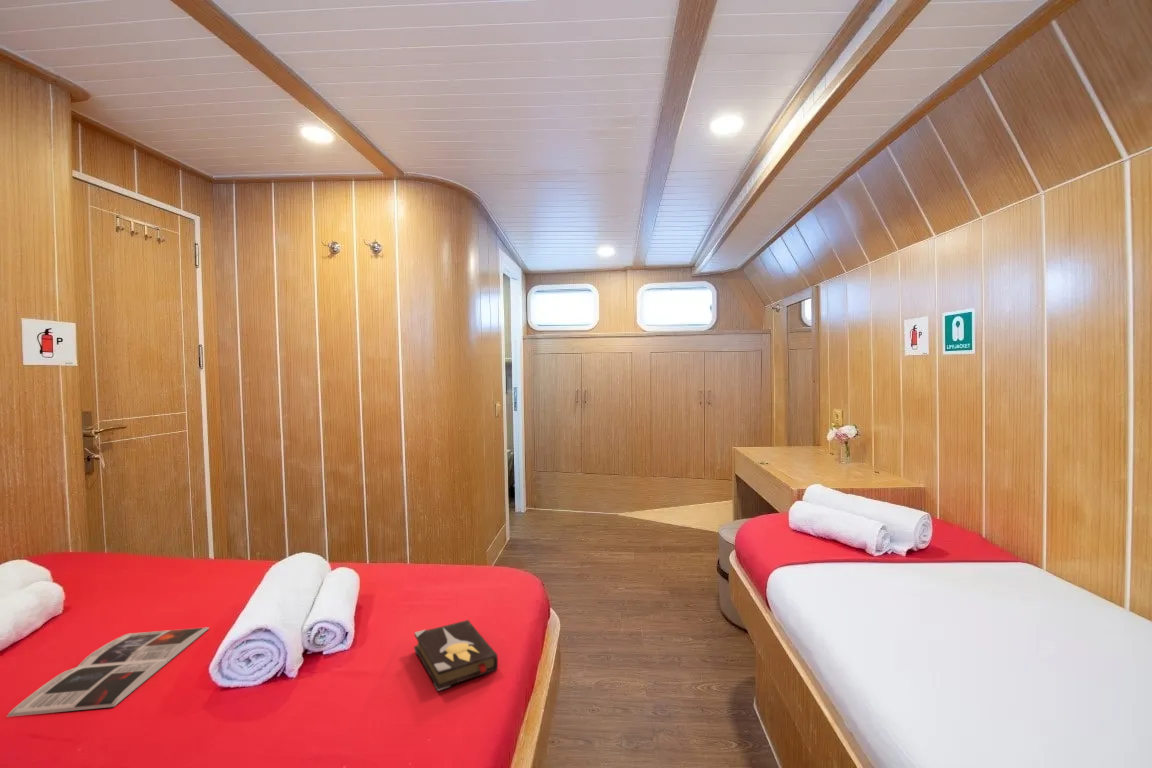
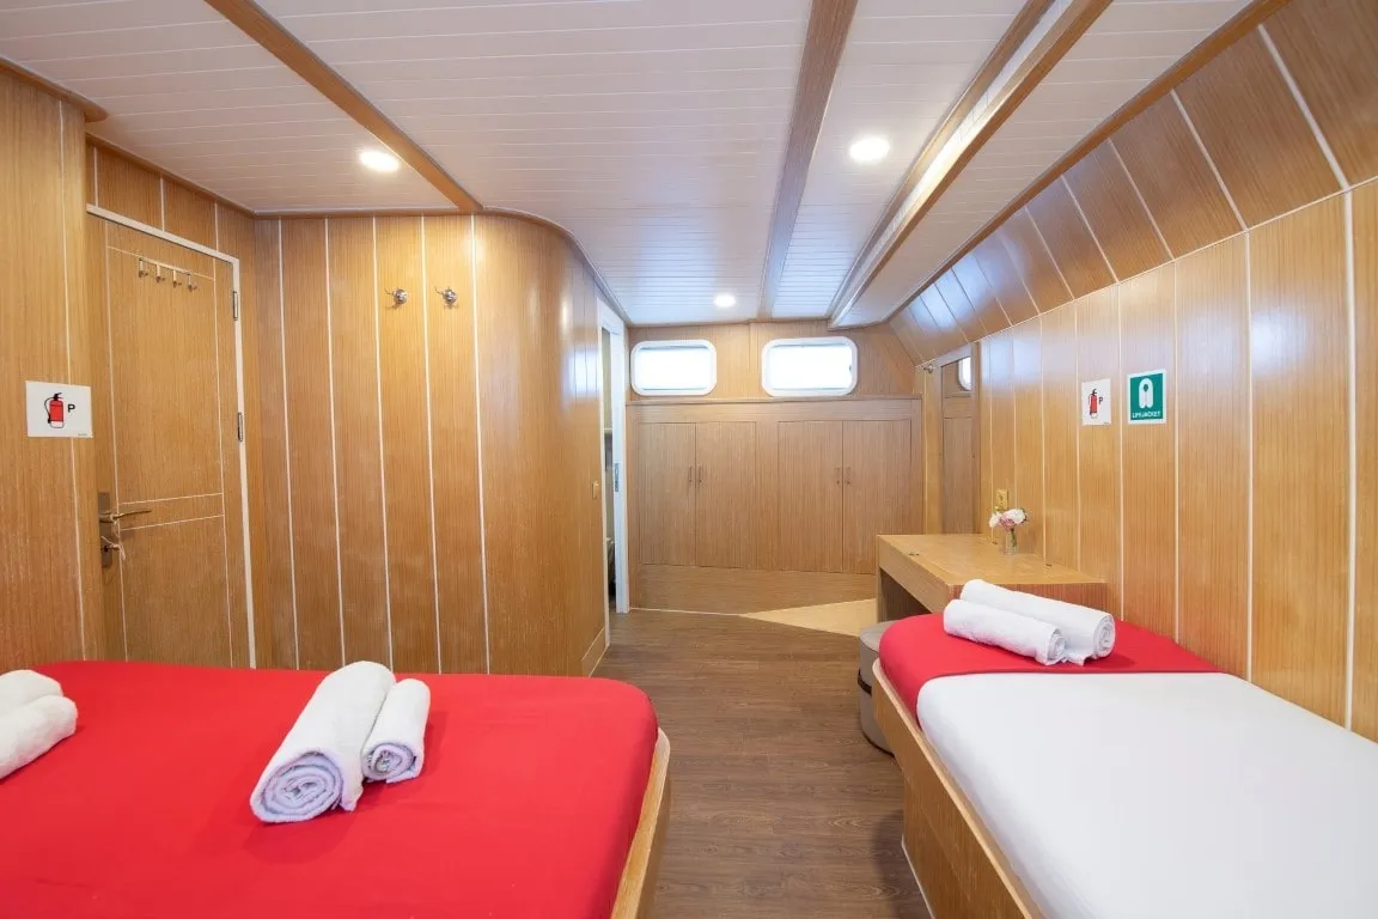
- hardback book (454, 649)
- magazine (122, 662)
